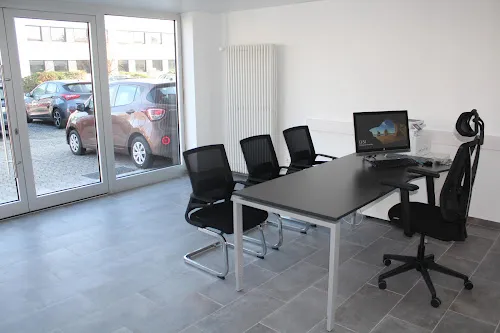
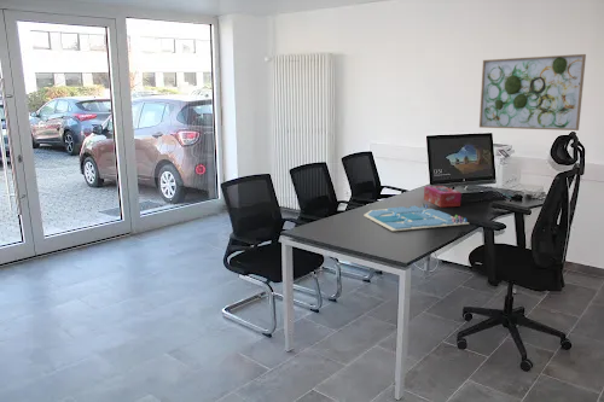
+ tissue box (441, 196)
+ wall art (528, 93)
+ board game (410, 215)
